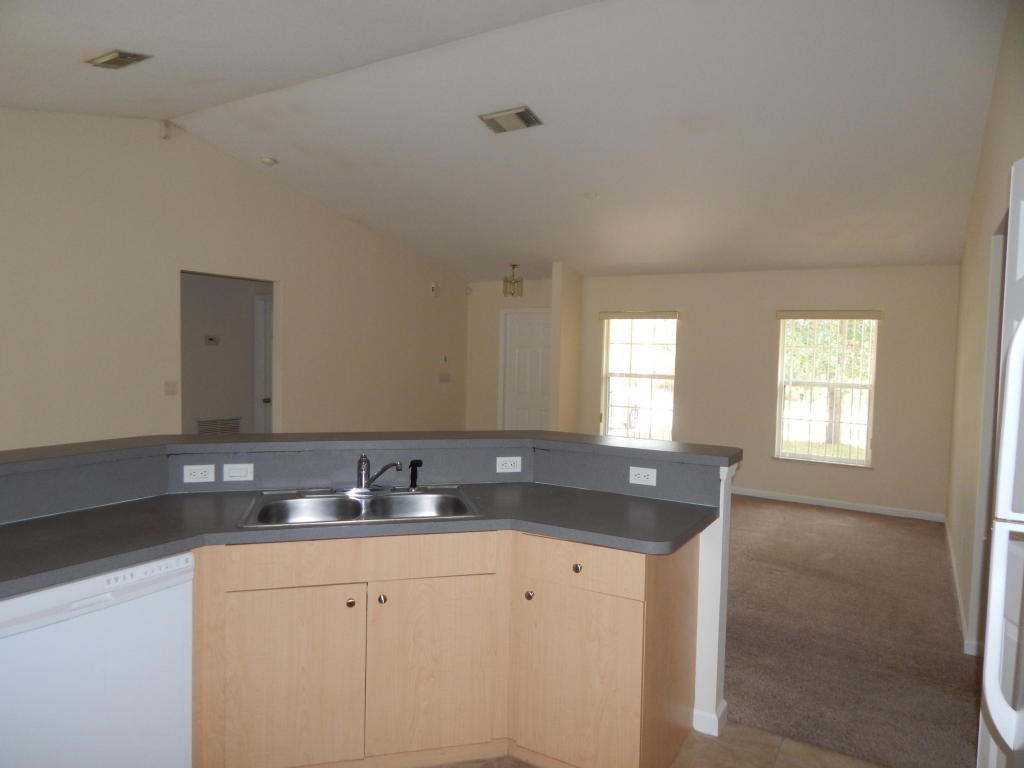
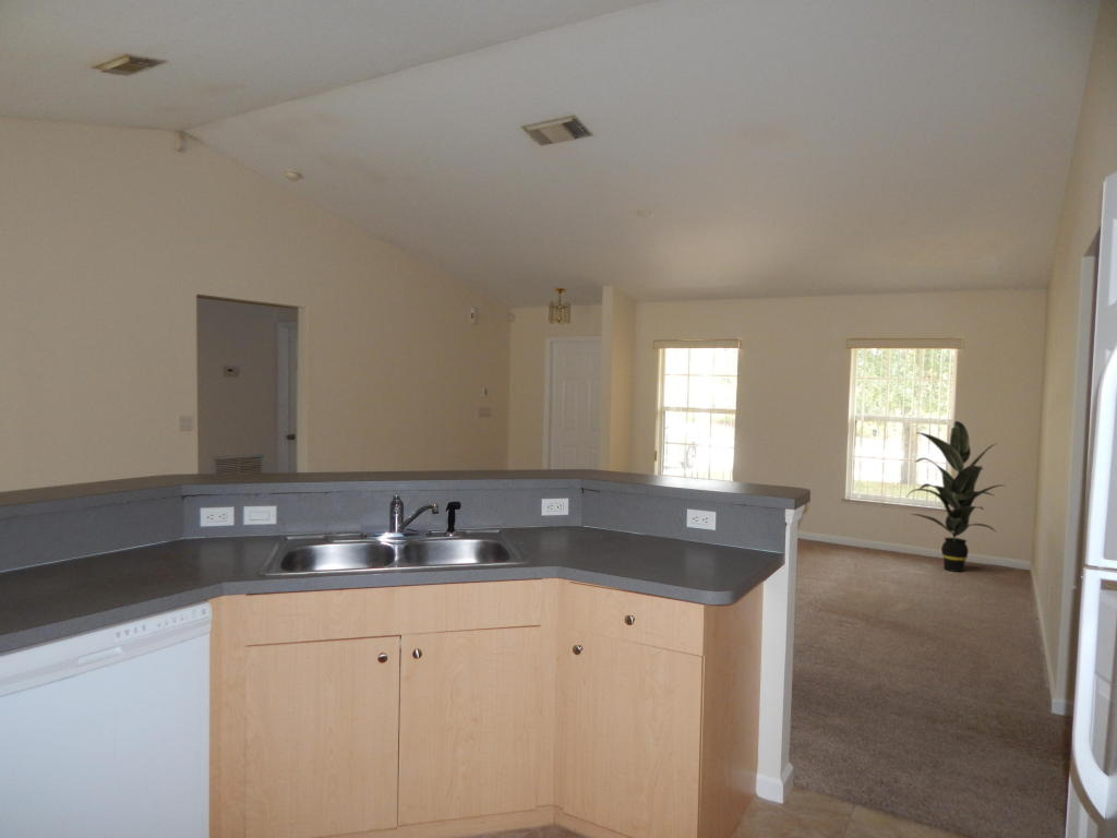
+ indoor plant (952, 495)
